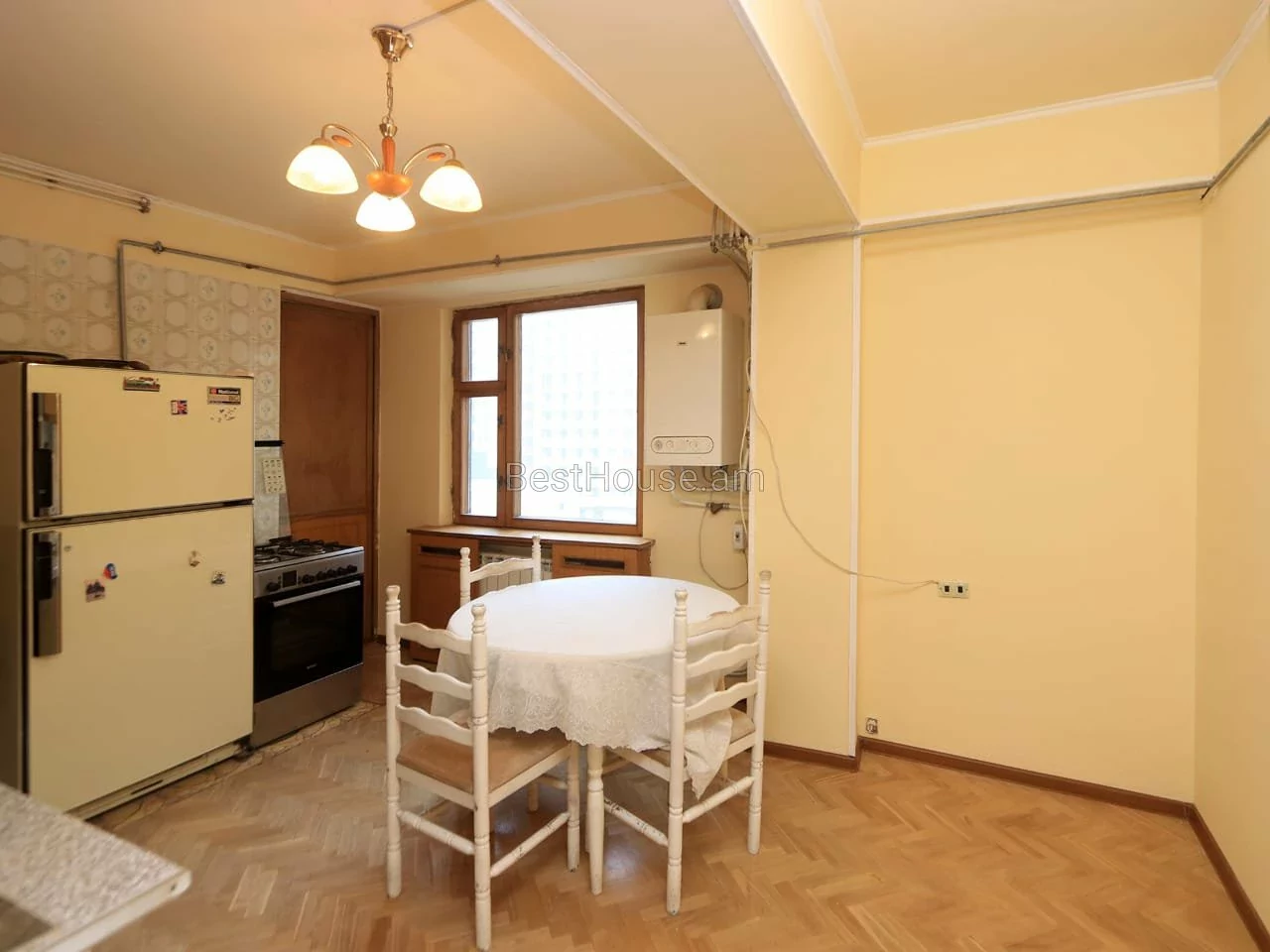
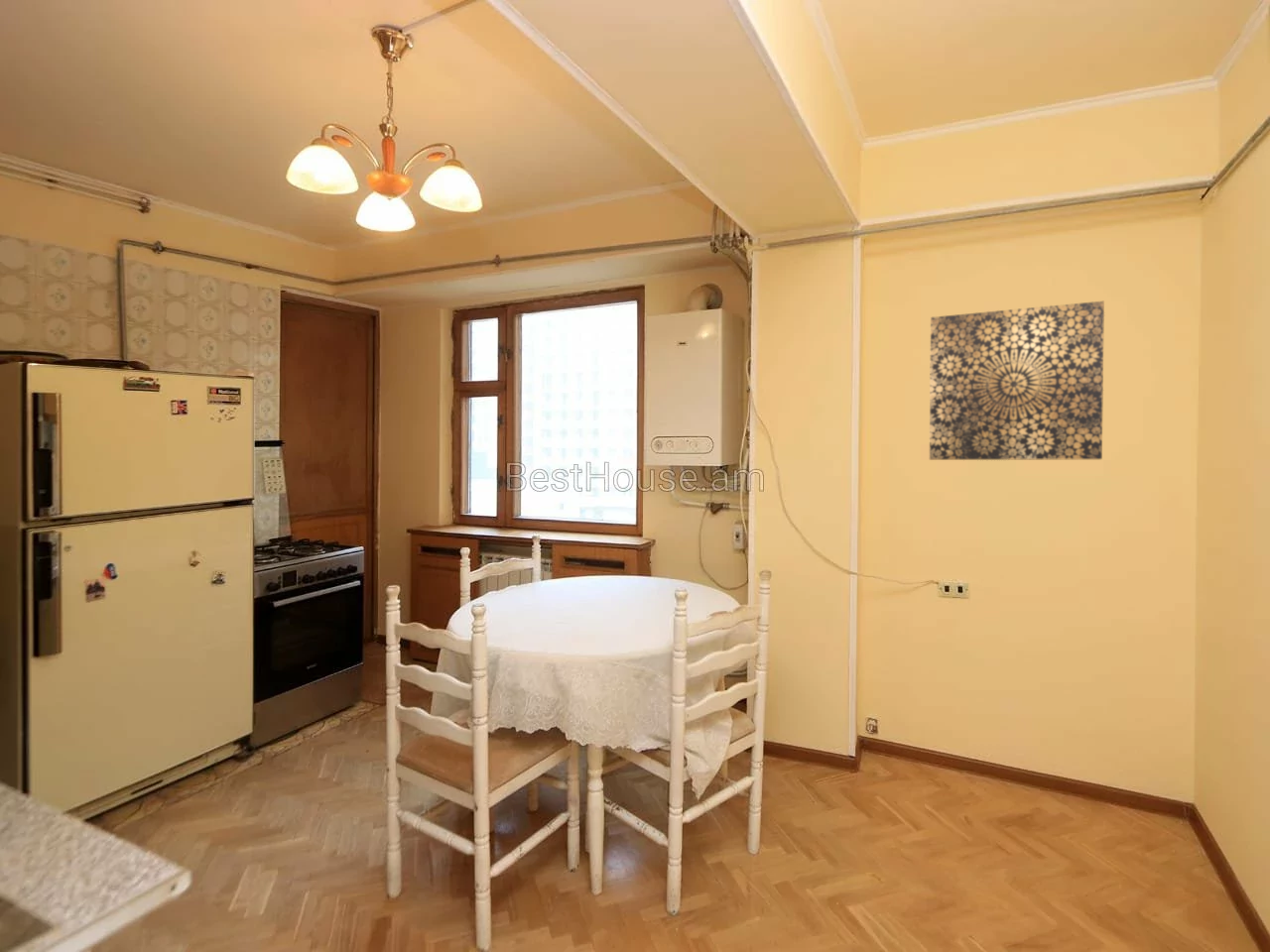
+ wall art (1011, 385)
